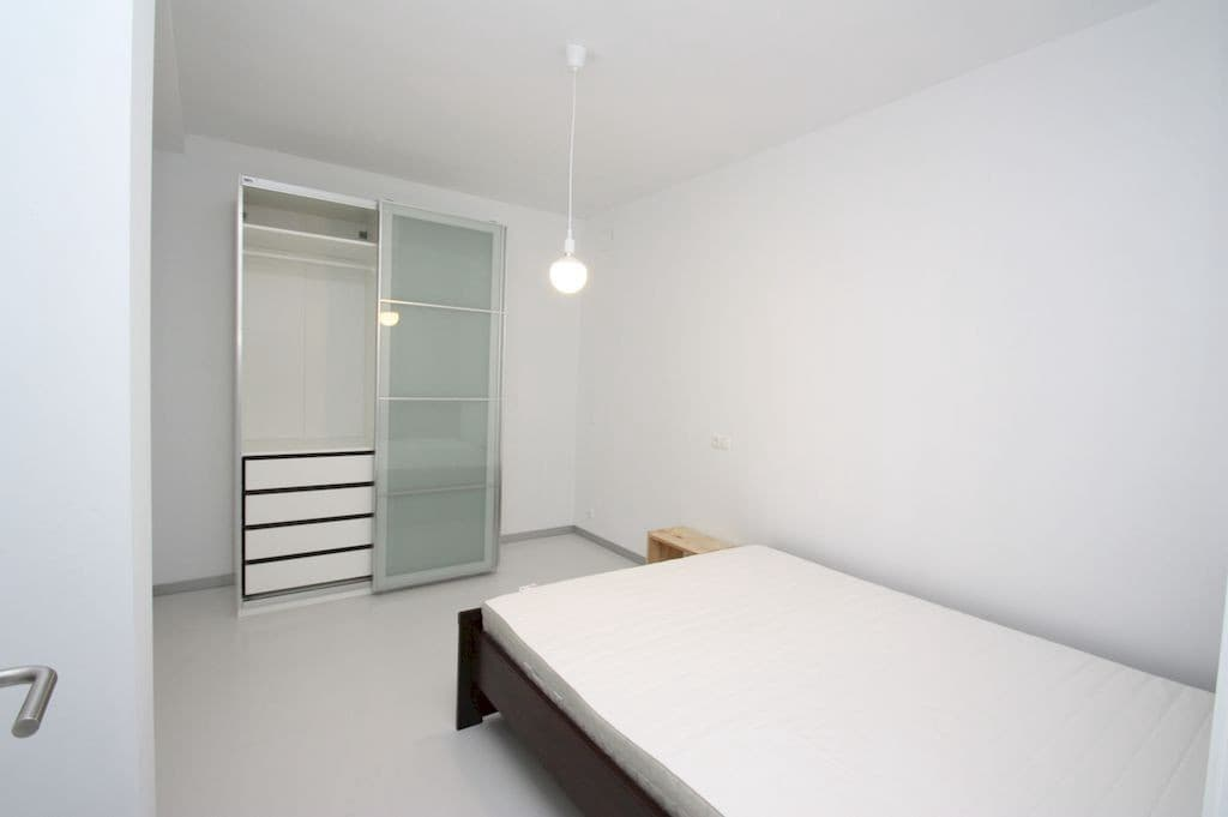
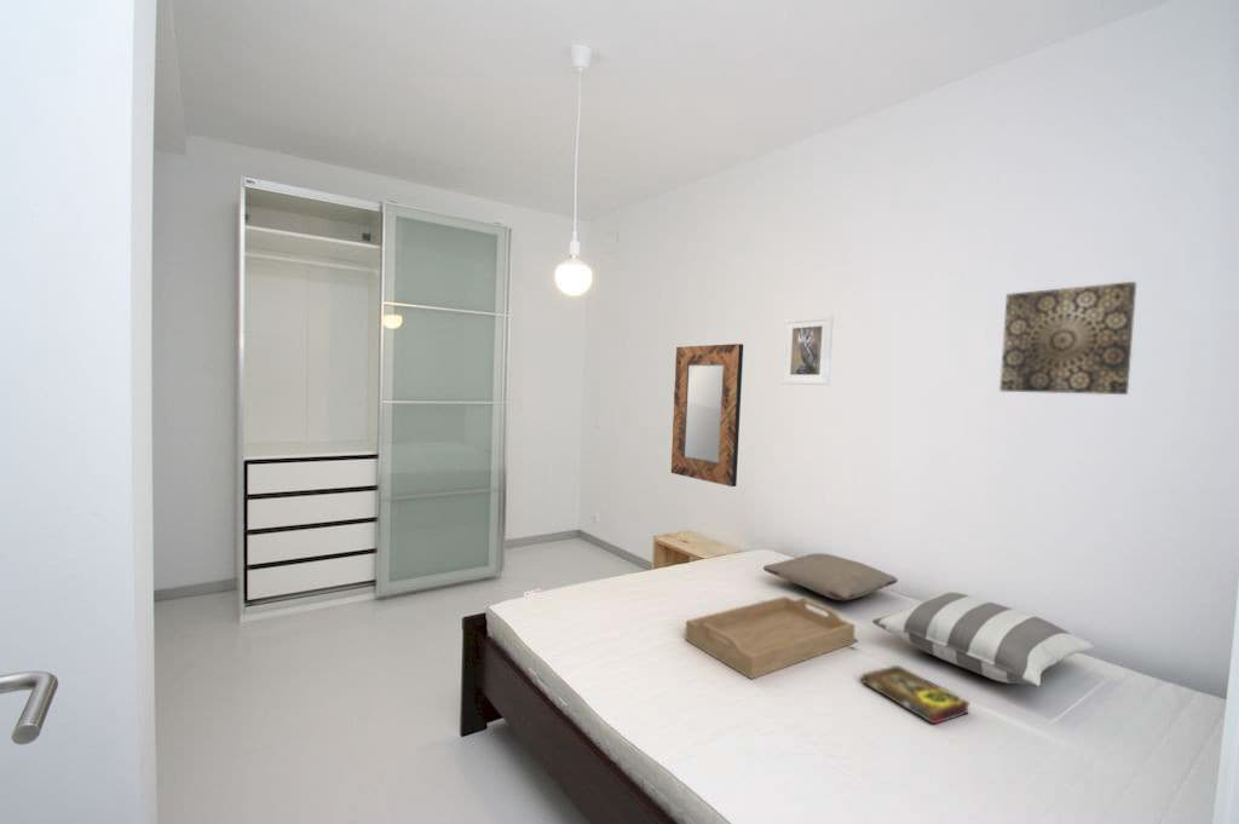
+ pillow (979, 633)
+ wall art (1062, 340)
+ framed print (806, 351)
+ book (912, 692)
+ home mirror (704, 413)
+ pillow (830, 575)
+ serving tray (770, 628)
